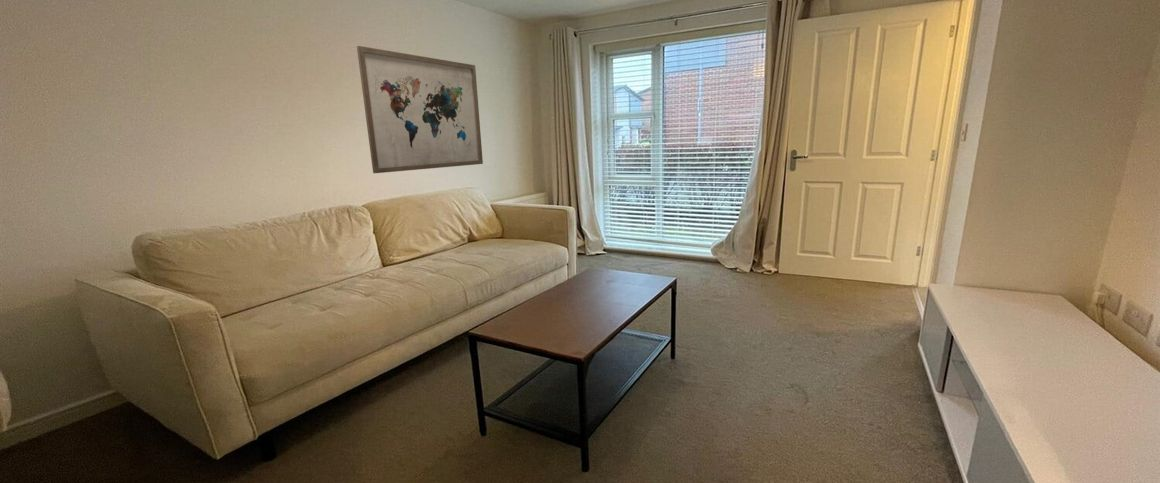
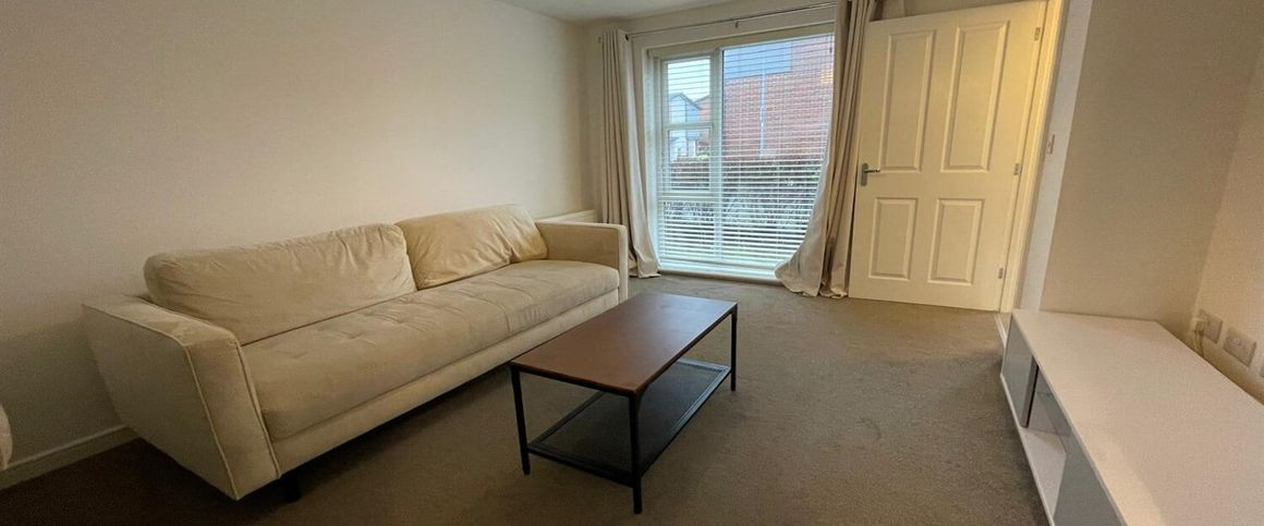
- wall art (429, 113)
